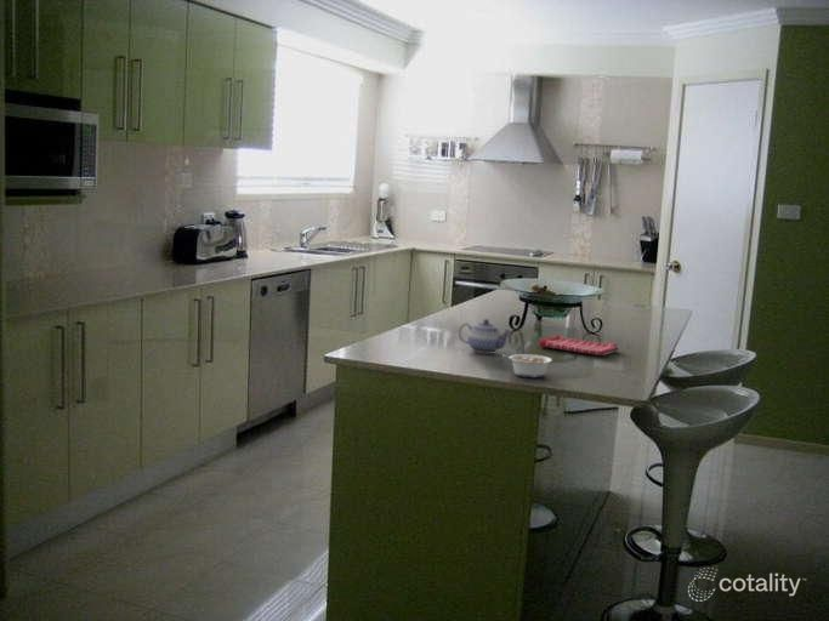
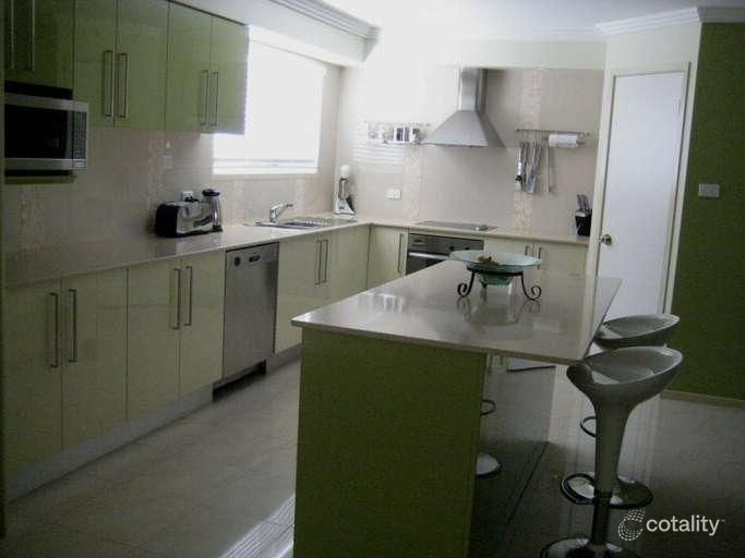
- teapot (484, 335)
- dish towel (578, 344)
- legume (529, 364)
